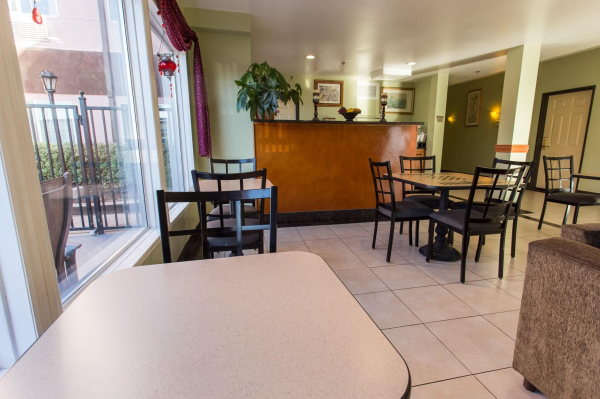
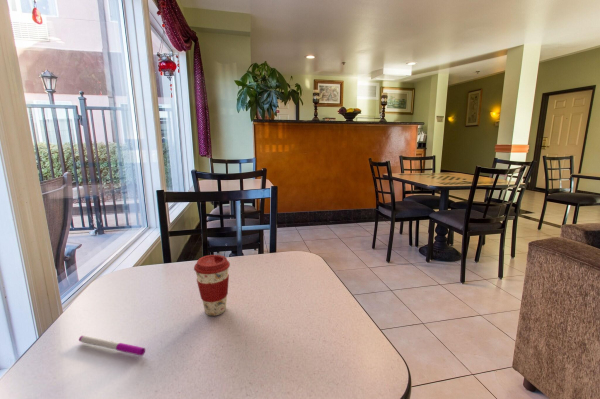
+ pen (110, 344)
+ coffee cup (213, 285)
